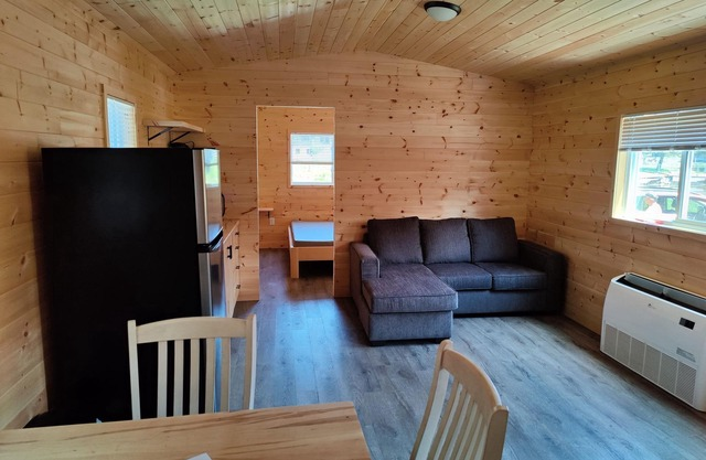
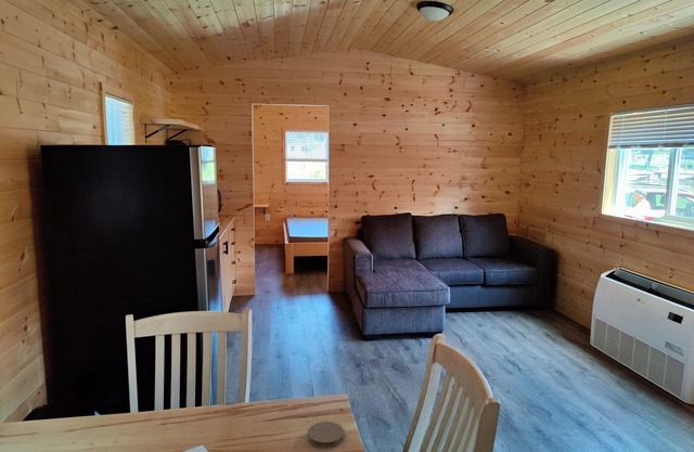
+ coaster (325, 434)
